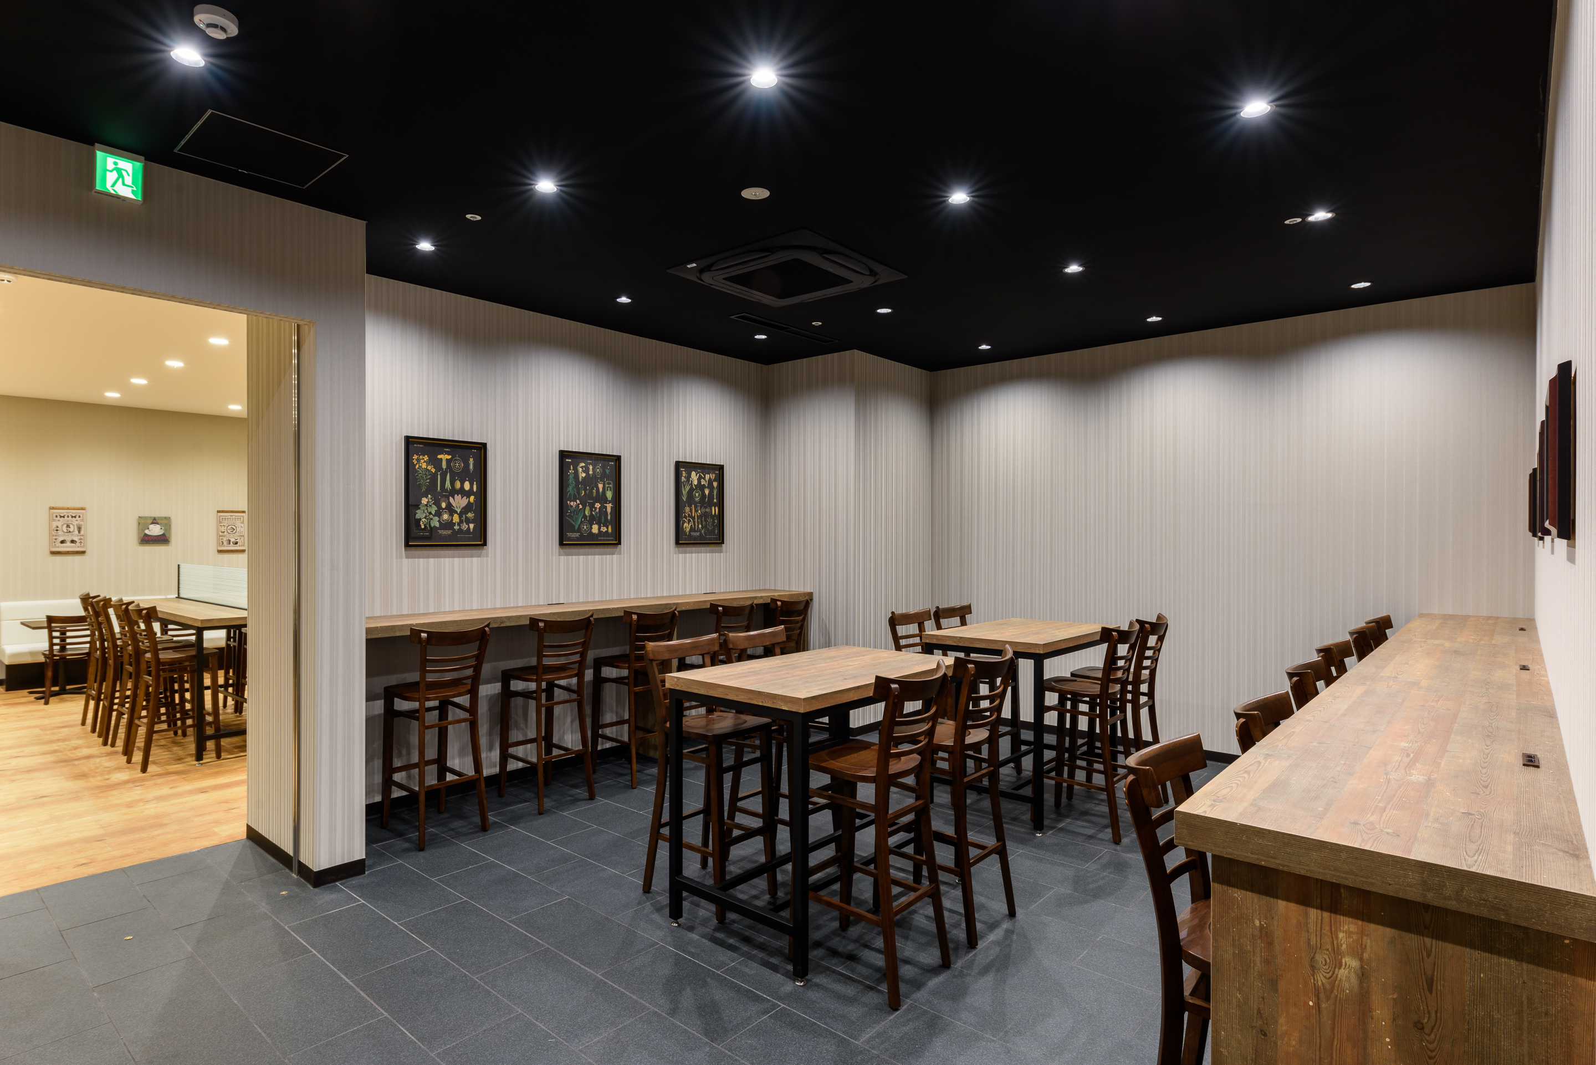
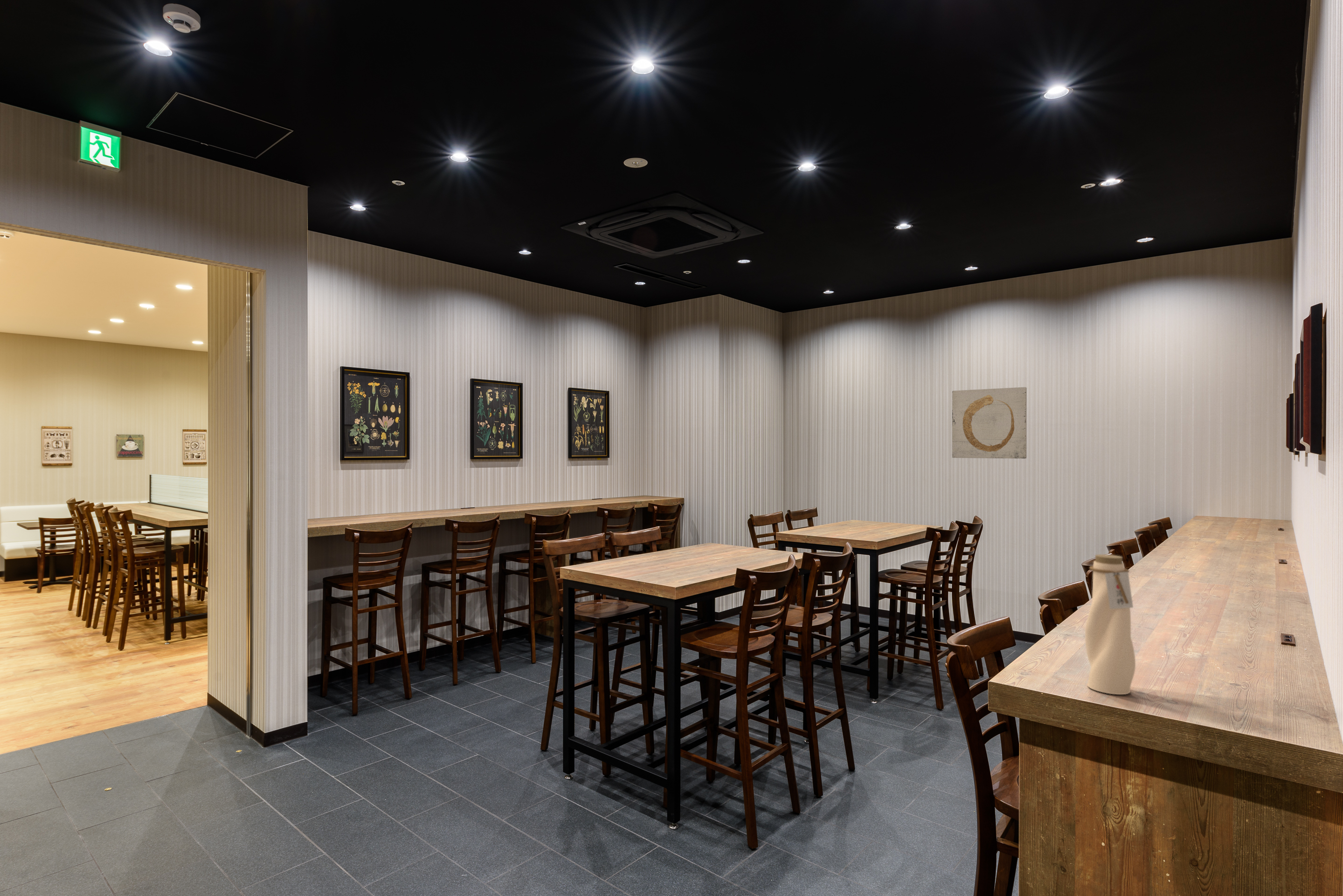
+ water bottle (1111, 623)
+ wall art (988, 423)
